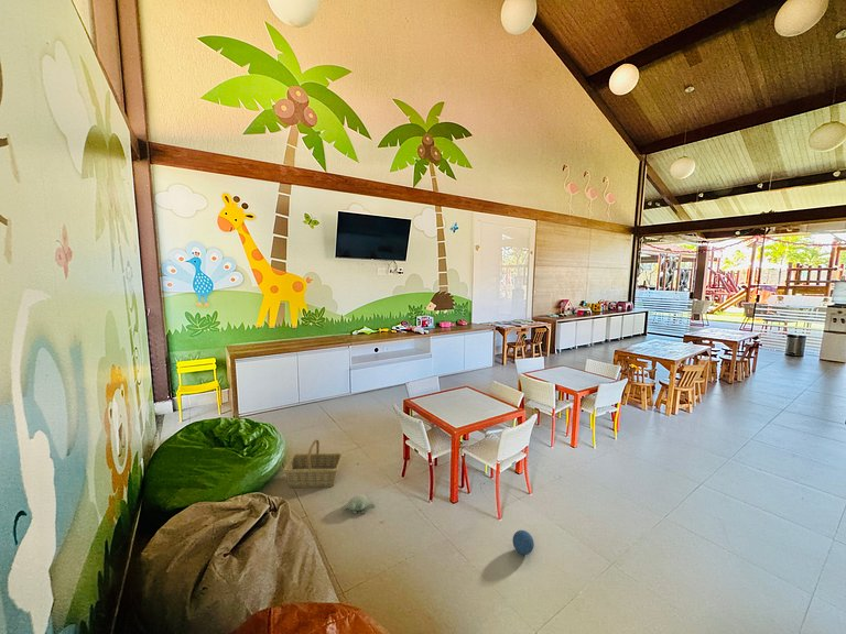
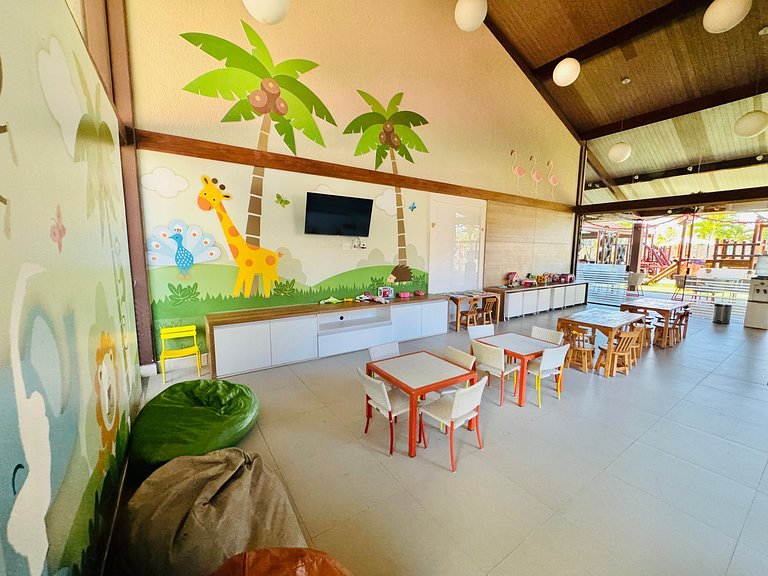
- ball (522, 542)
- basket (314, 461)
- plush toy (358, 502)
